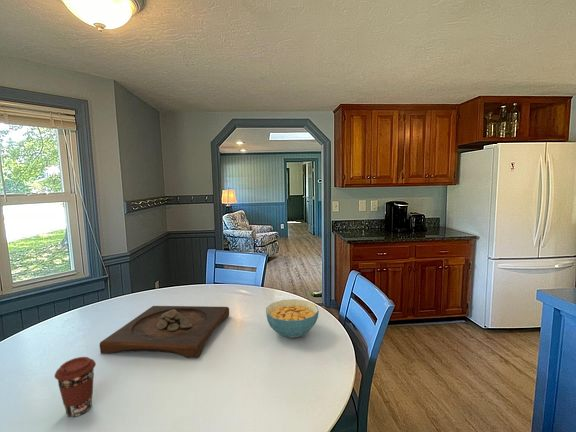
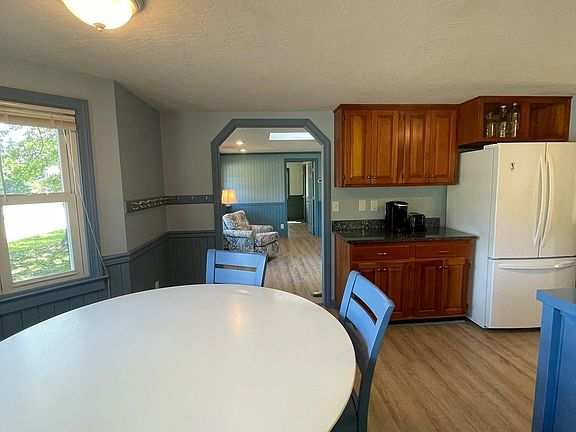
- cereal bowl (292, 321)
- wooden tray (171, 320)
- coffee cup (77, 386)
